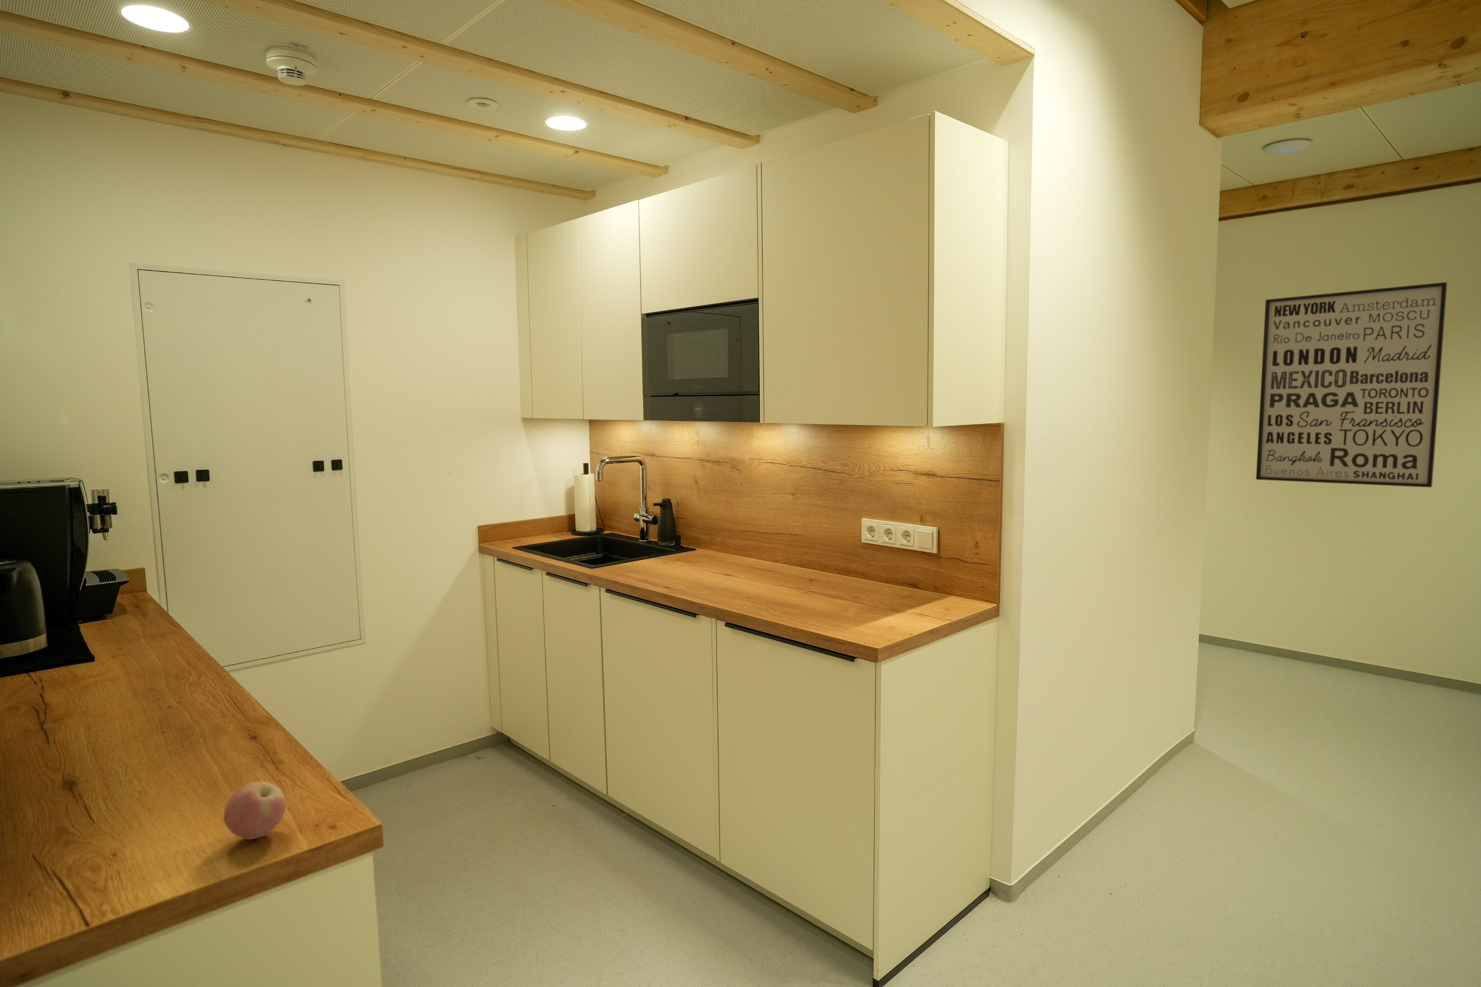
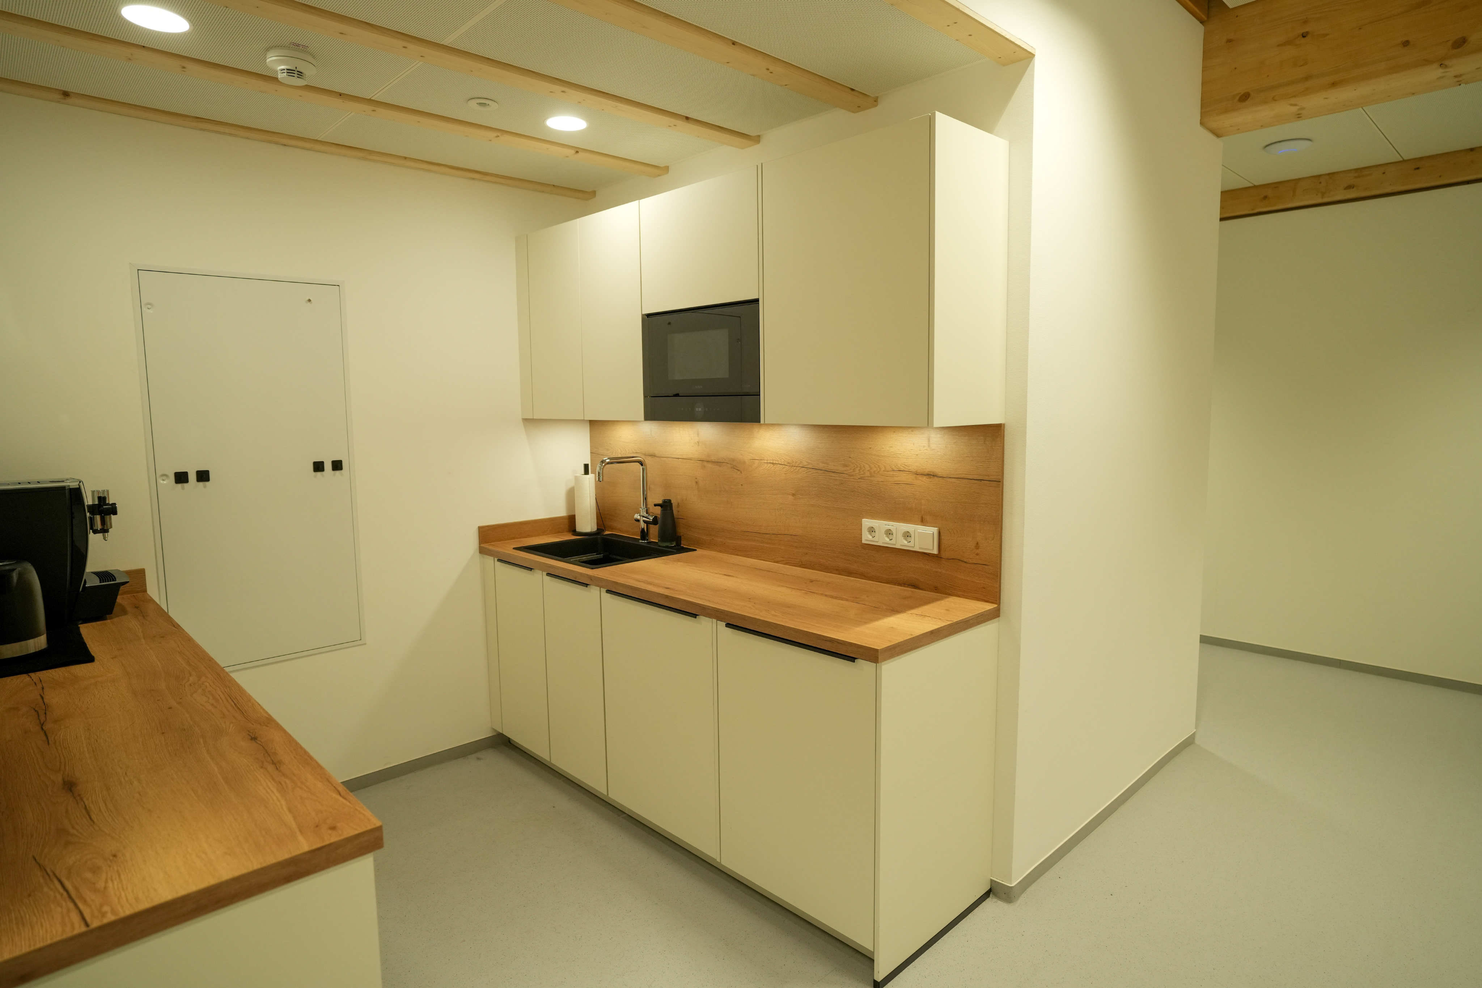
- wall art (1344, 389)
- apple (256, 811)
